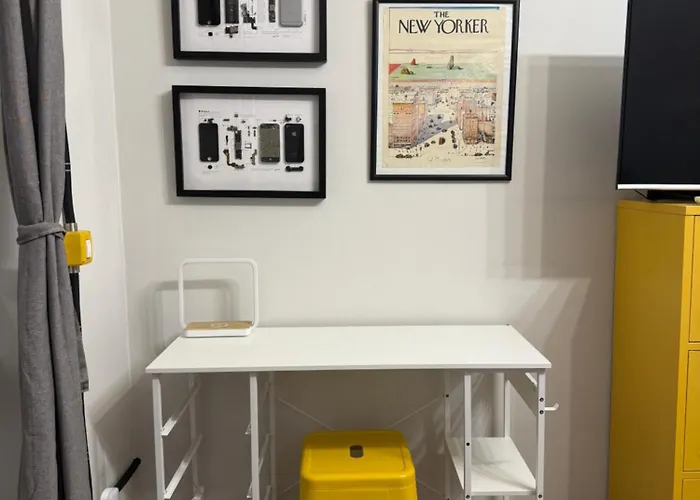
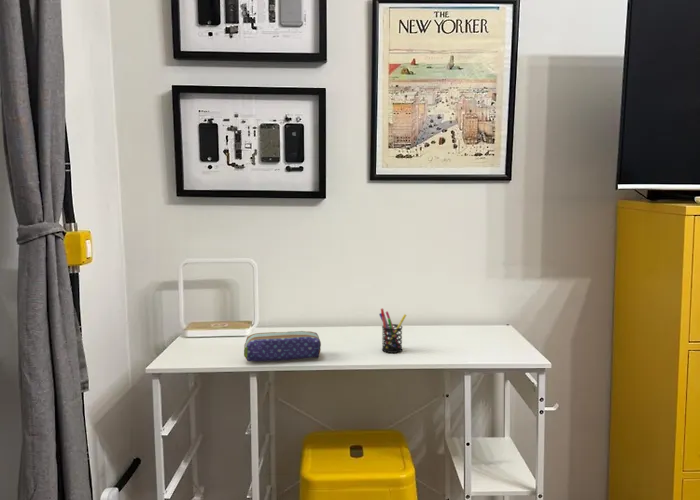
+ pen holder (390, 330)
+ pencil case (282, 345)
